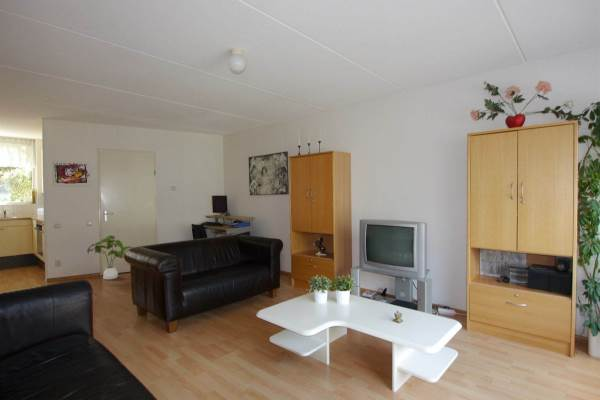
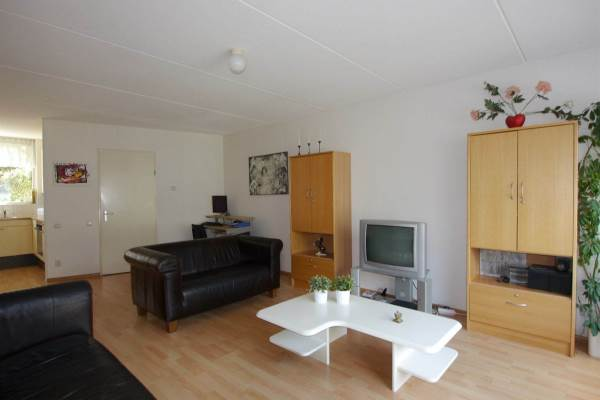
- house plant (114, 257)
